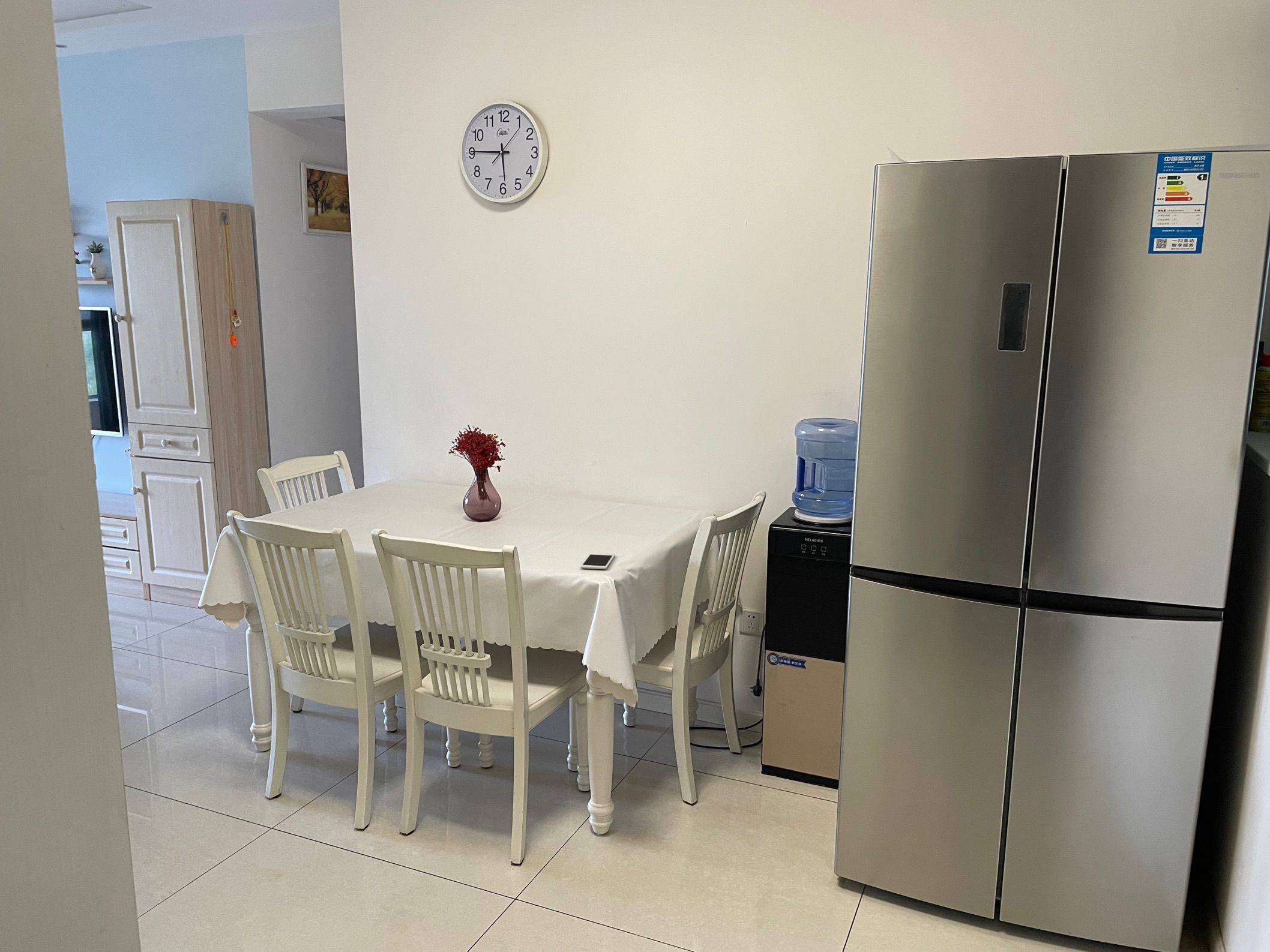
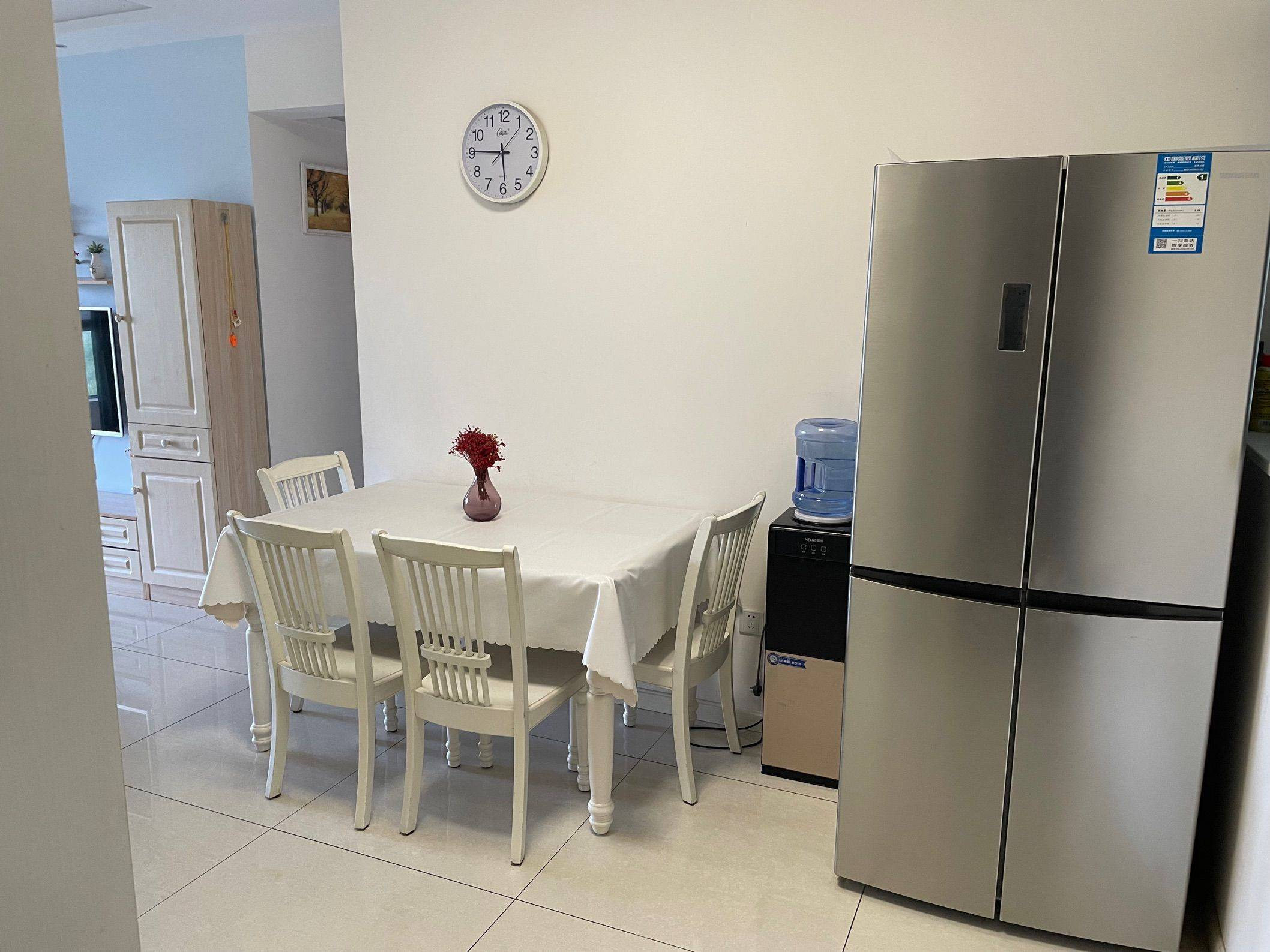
- cell phone (598, 561)
